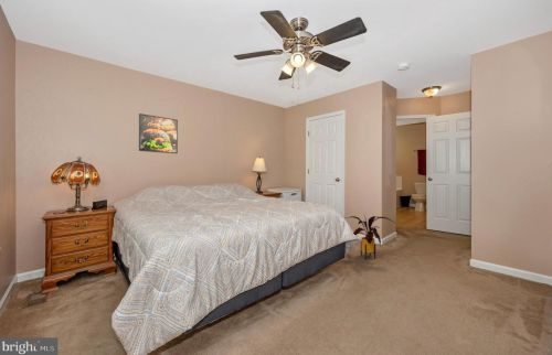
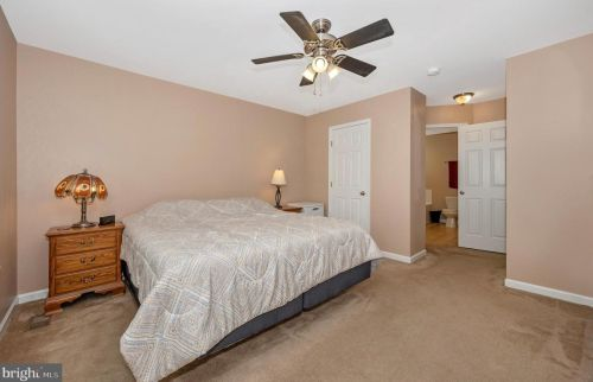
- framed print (159, 135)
- house plant (370, 235)
